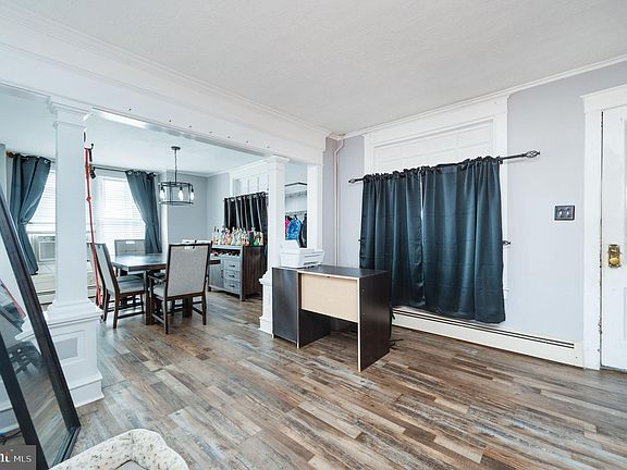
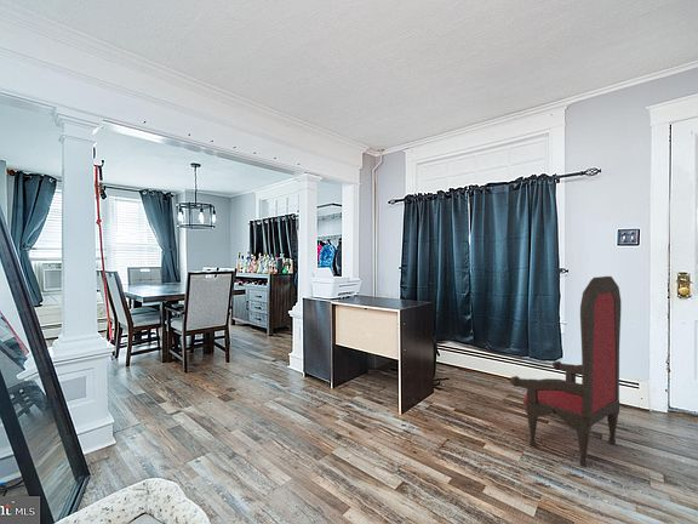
+ armchair (559, 361)
